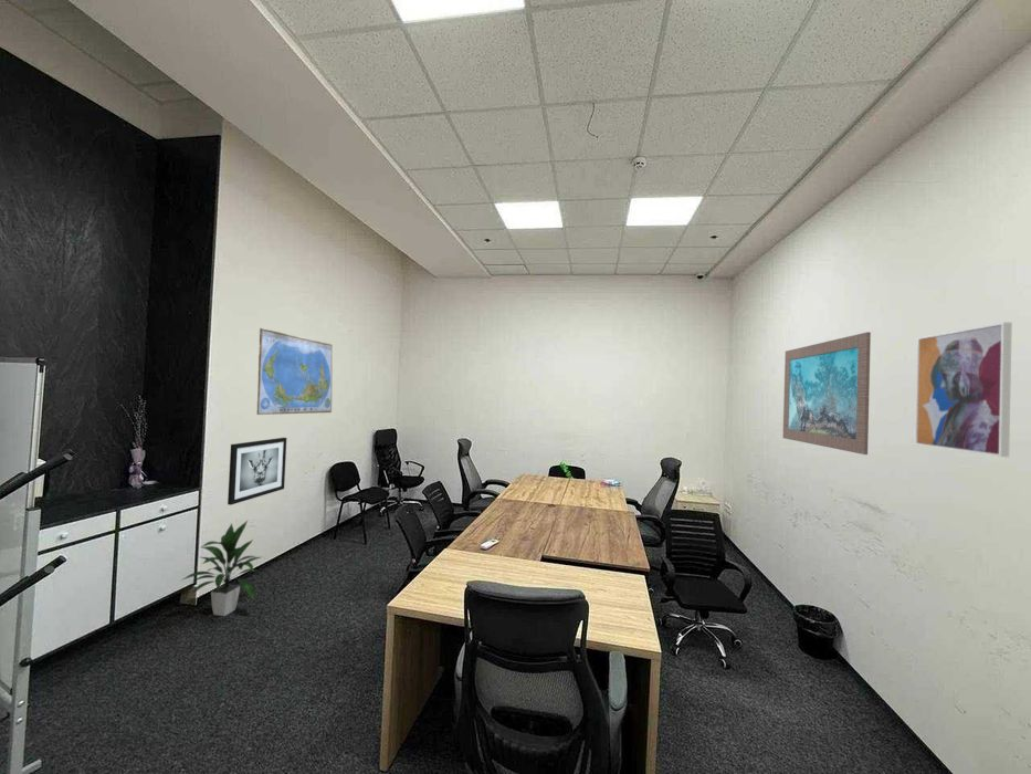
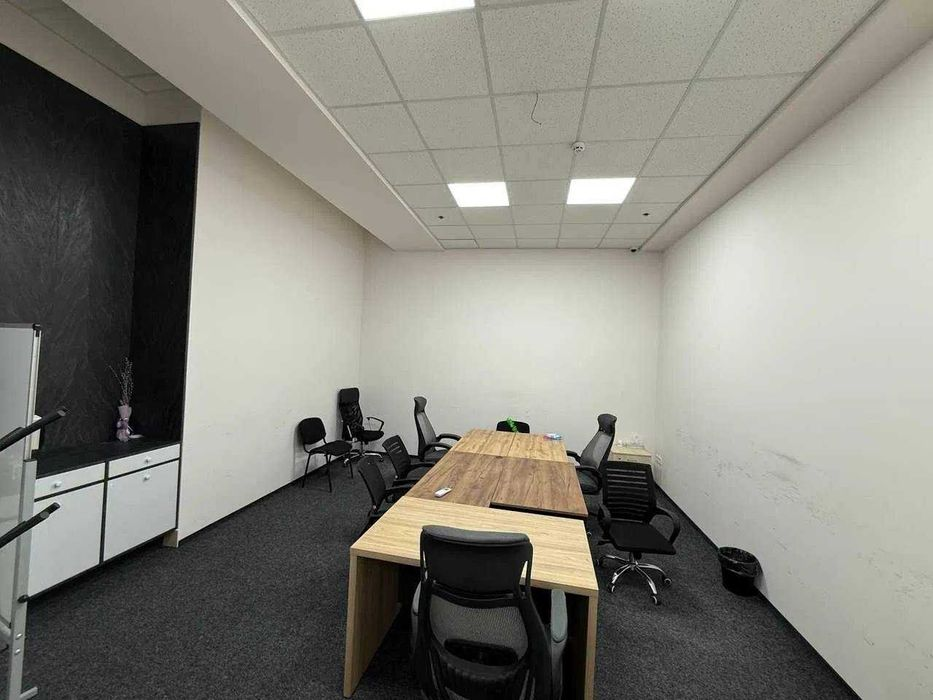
- world map (299, 375)
- wall art (957, 390)
- wall art (259, 468)
- wall art (819, 394)
- indoor plant (228, 569)
